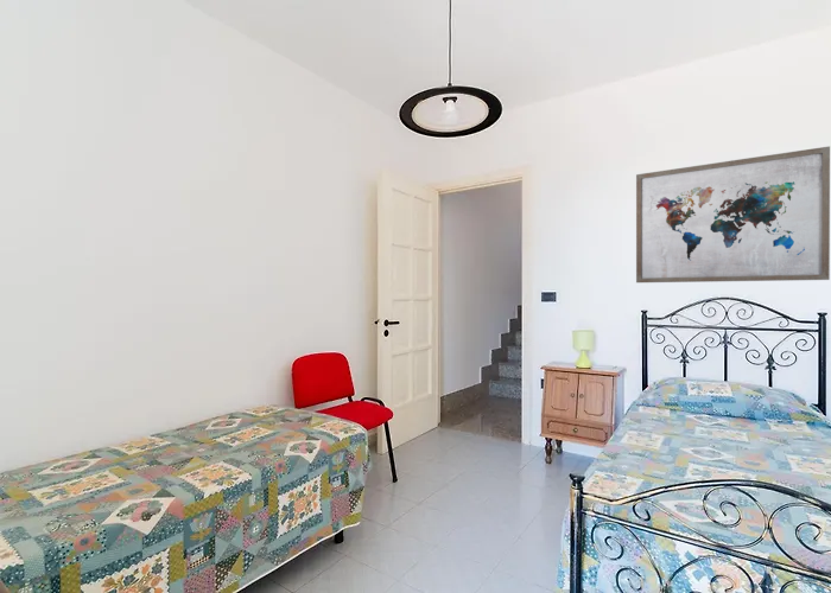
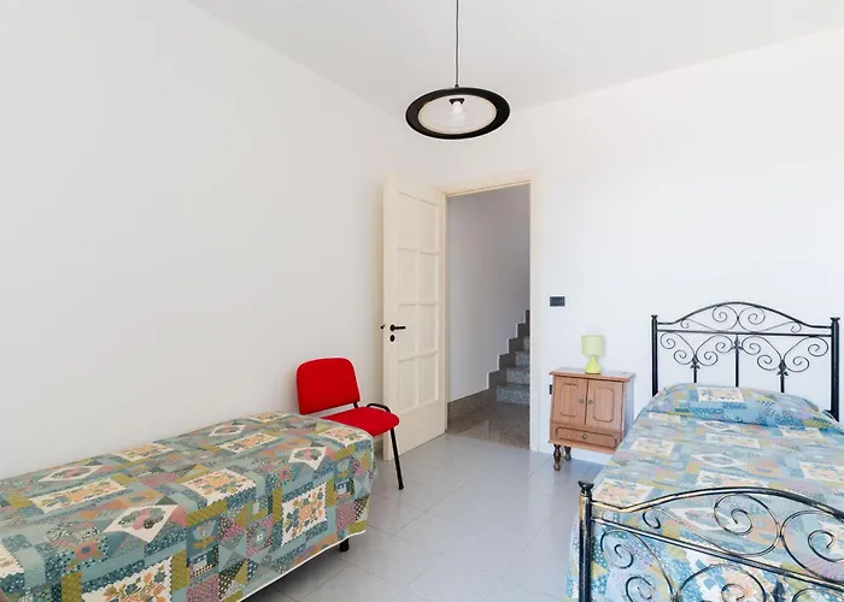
- wall art (722, 222)
